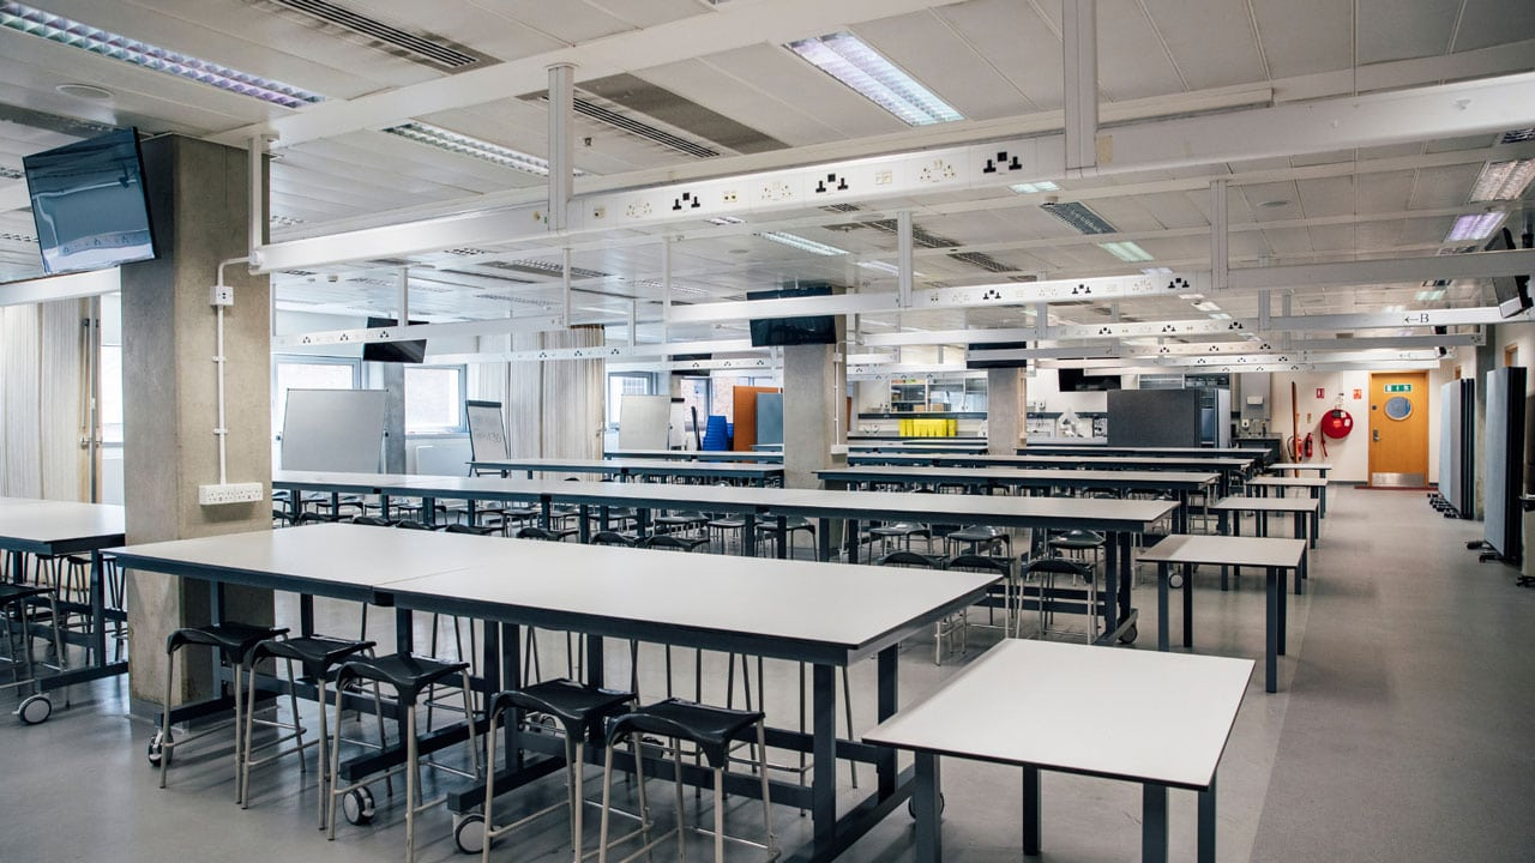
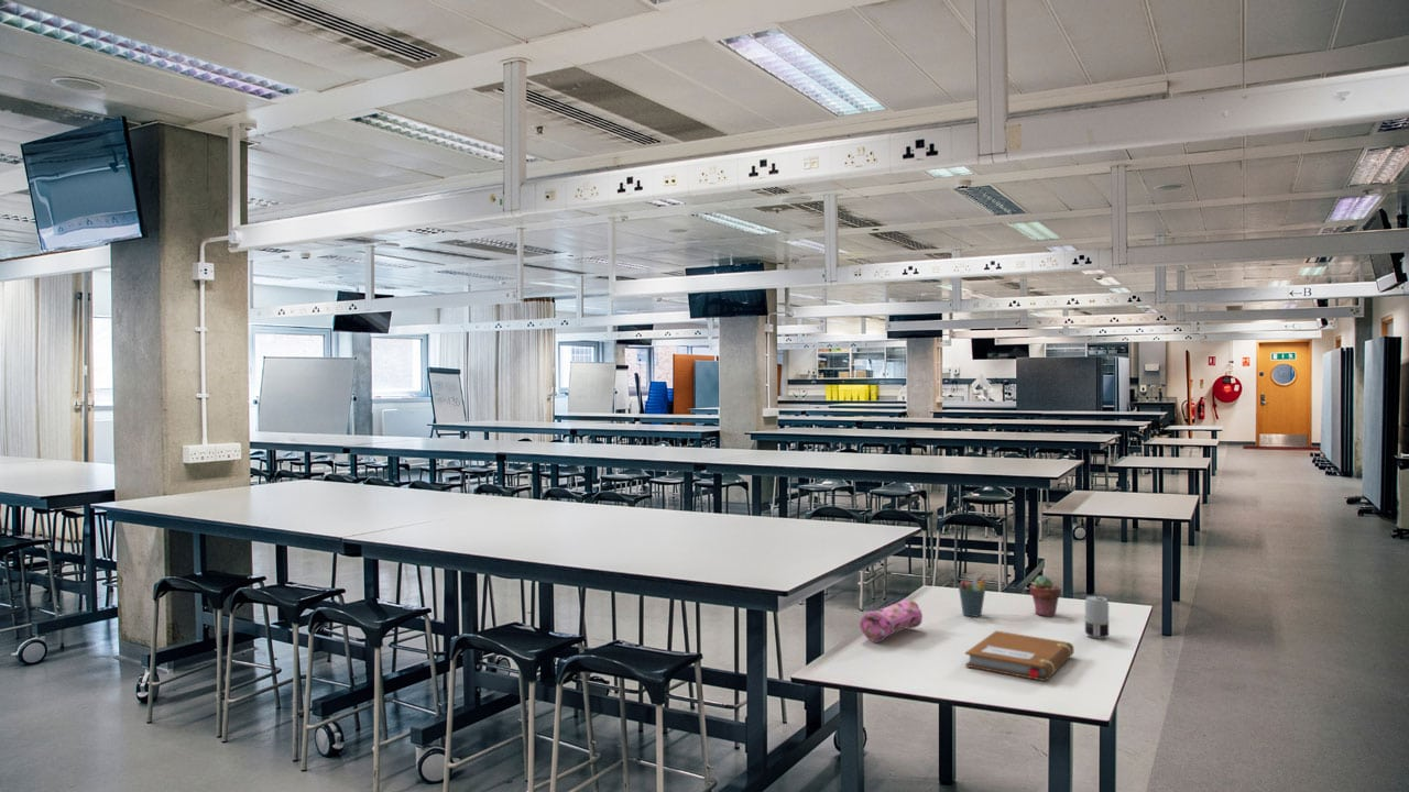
+ pen holder (972, 594)
+ pencil case (892, 619)
+ notebook (1019, 654)
+ potted succulent (1045, 594)
+ beverage can (1096, 615)
